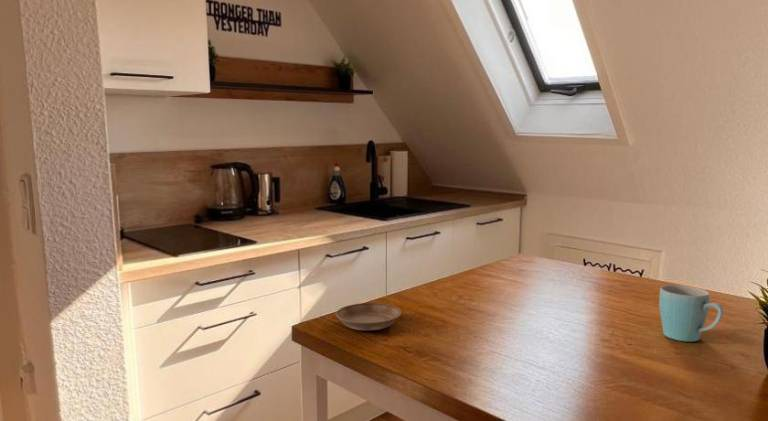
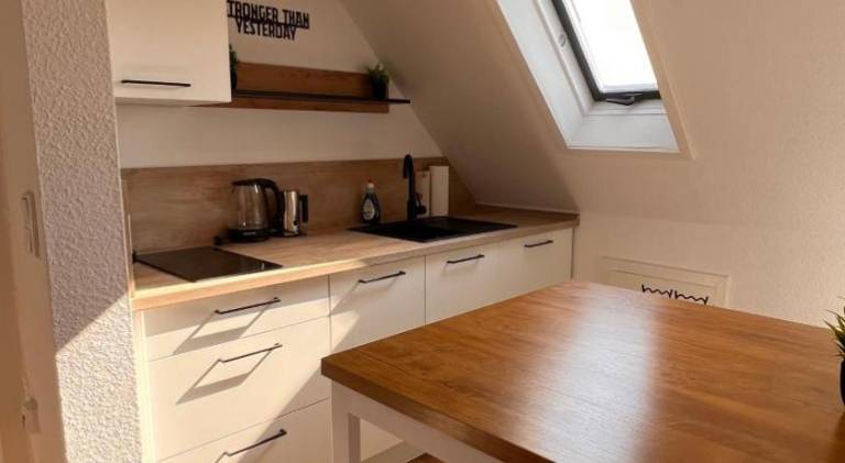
- mug (691, 315)
- saucer (368, 317)
